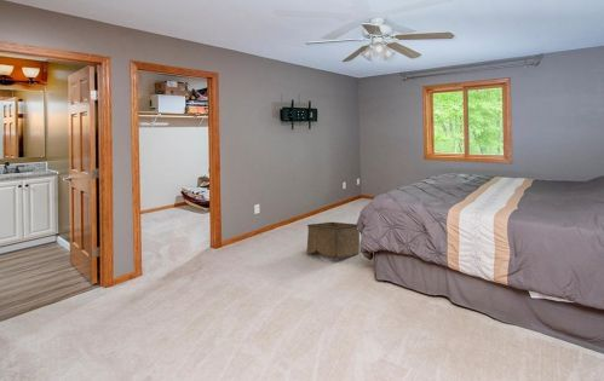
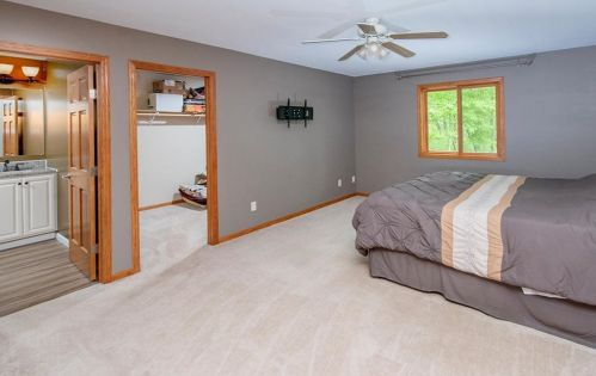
- storage bin (333, 238)
